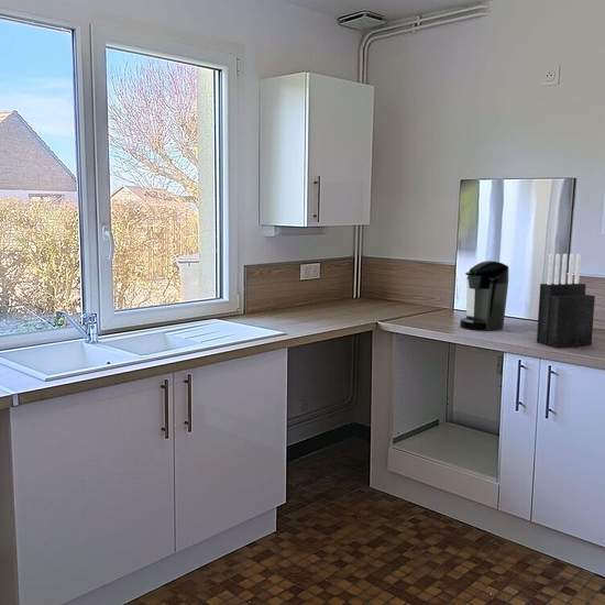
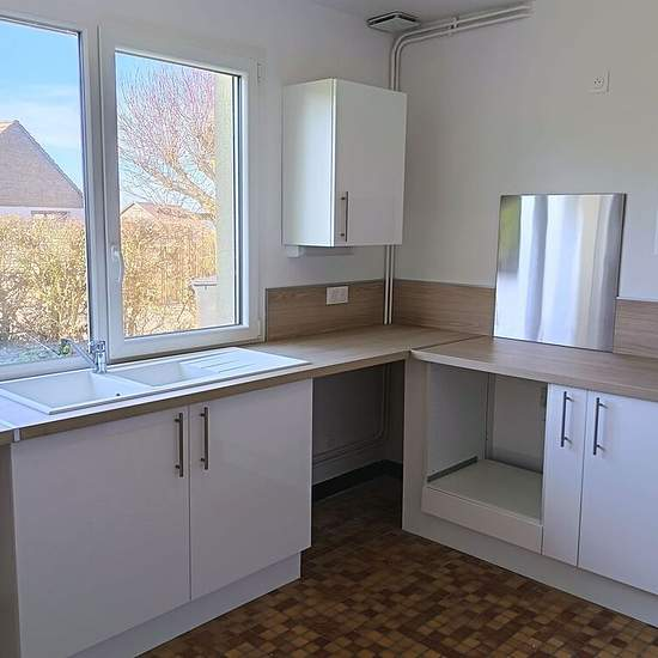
- knife block (569, 299)
- coffee maker (479, 292)
